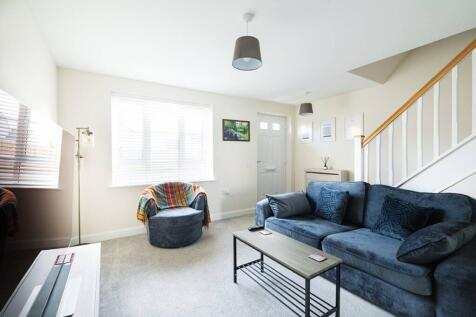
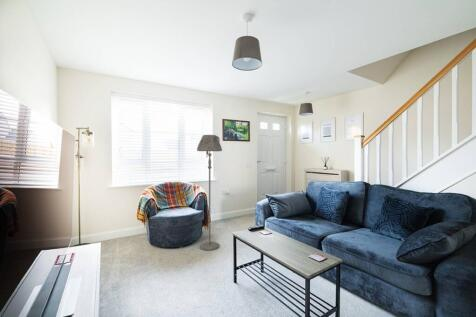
+ floor lamp (209, 190)
